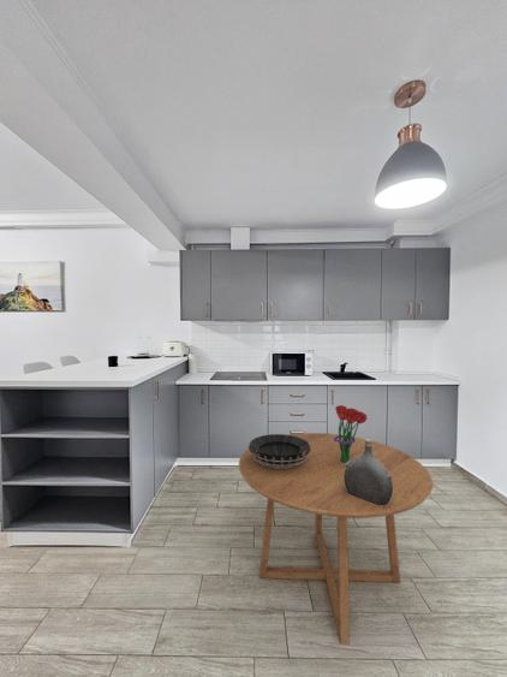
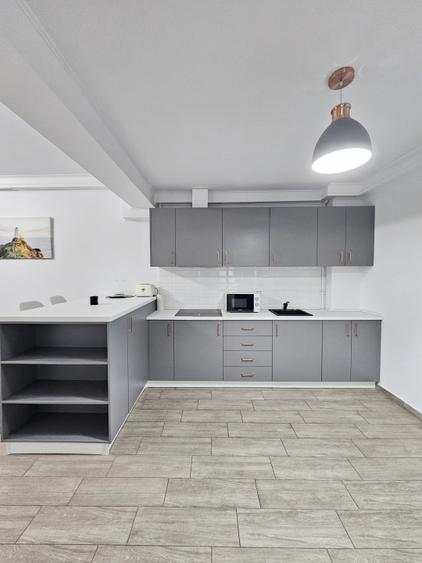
- decorative bowl (280, 452)
- water jug (368, 468)
- bouquet (347, 434)
- dining table (330, 516)
